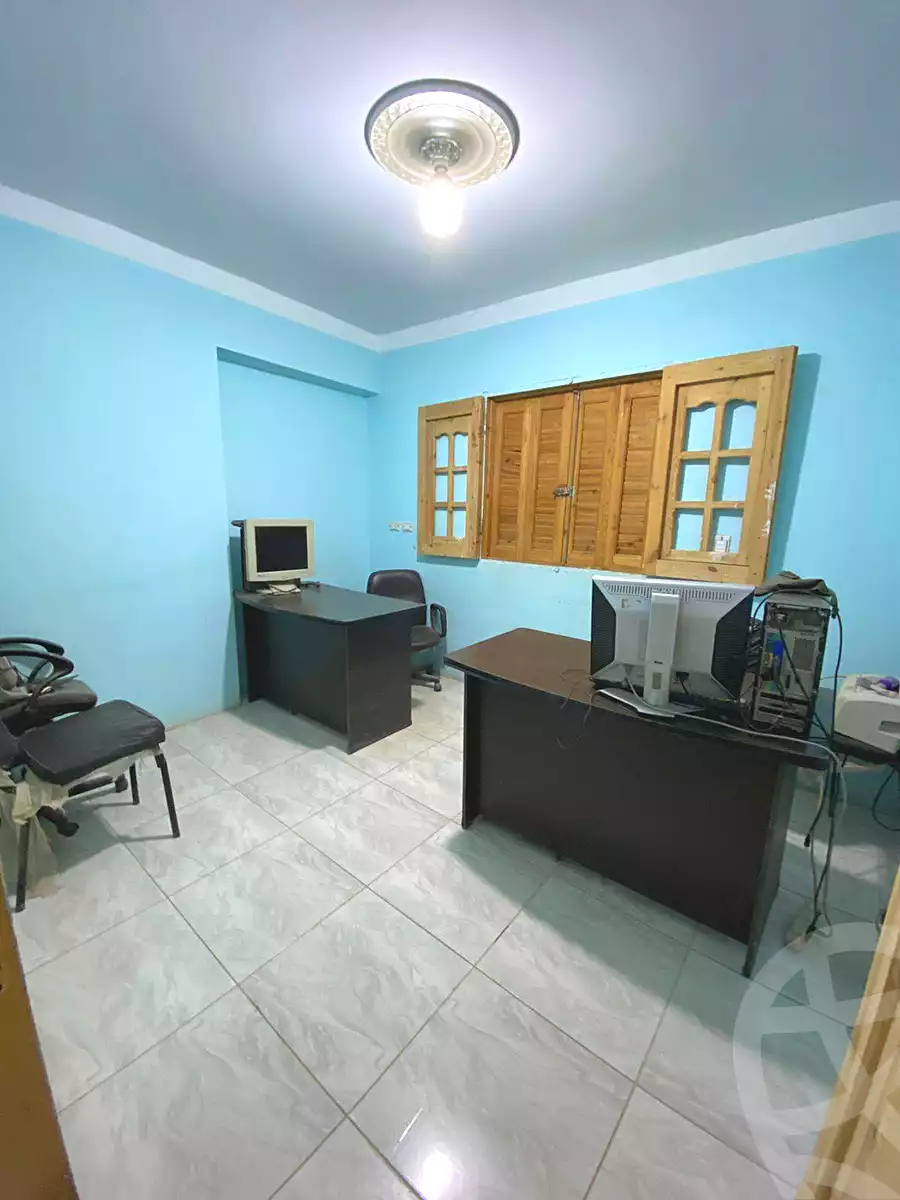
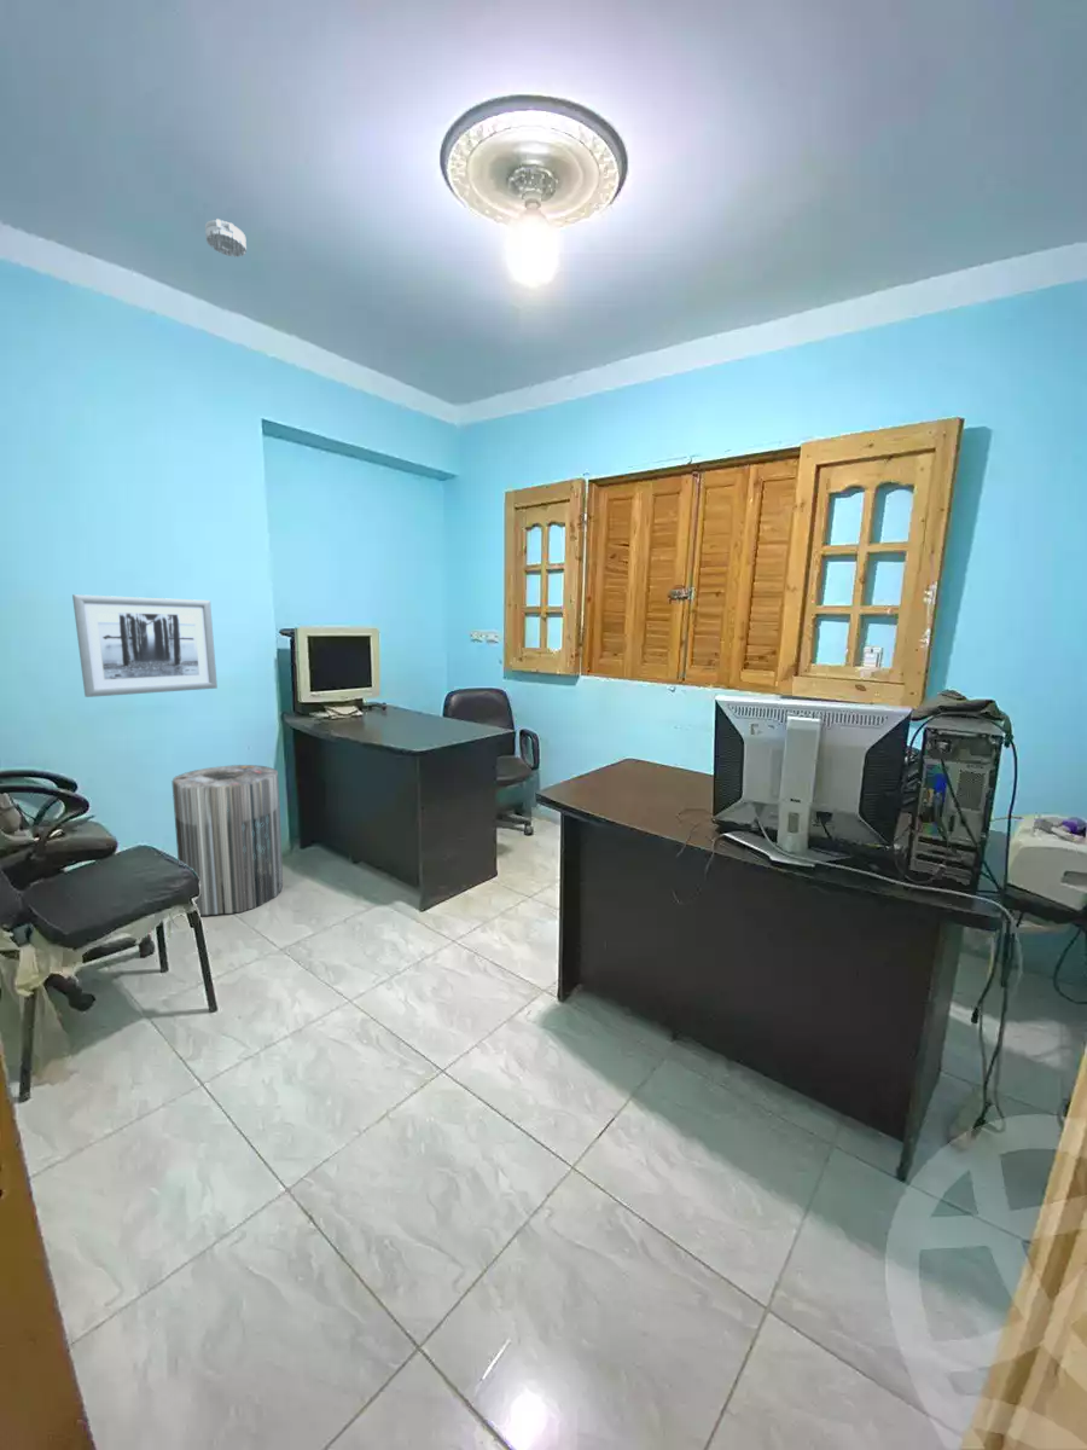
+ smoke detector (226, 237)
+ wall art (151, 645)
+ trash can (231, 835)
